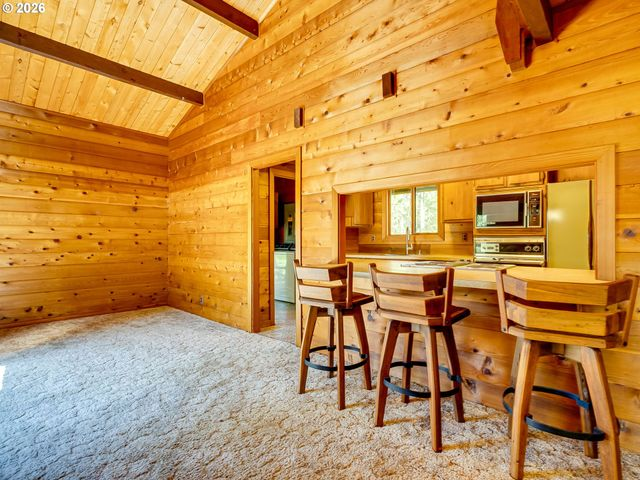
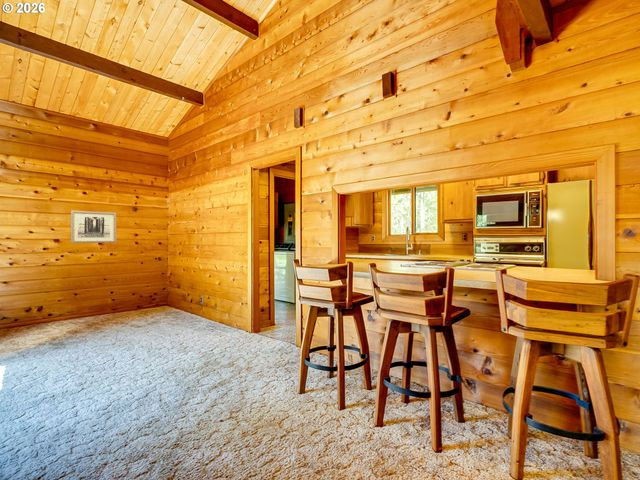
+ wall art (94, 227)
